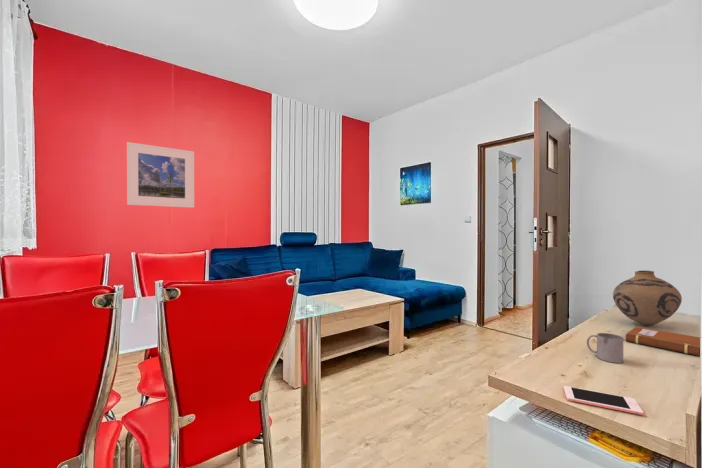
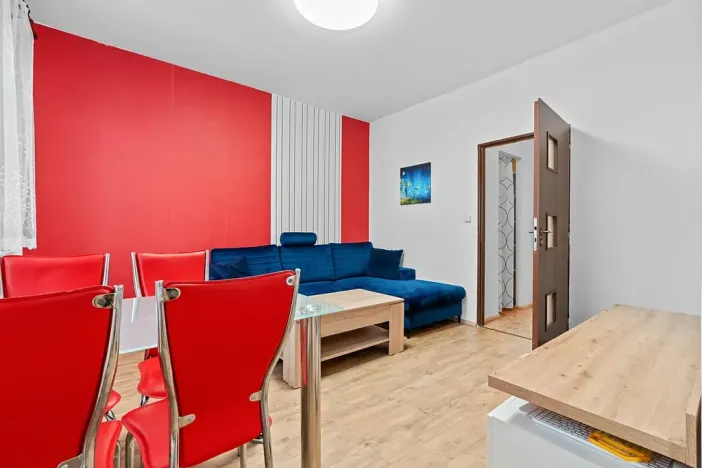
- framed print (162, 176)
- mug (604, 346)
- cell phone (600, 399)
- notebook (662, 339)
- vase (645, 298)
